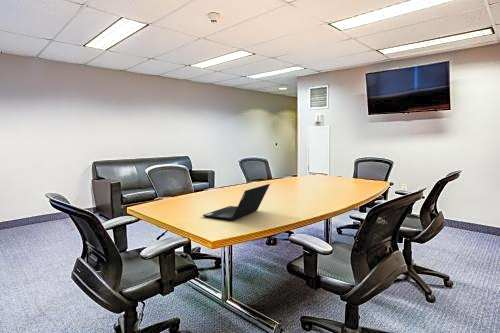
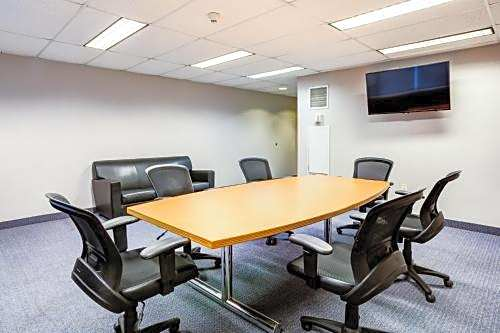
- laptop computer (240, 200)
